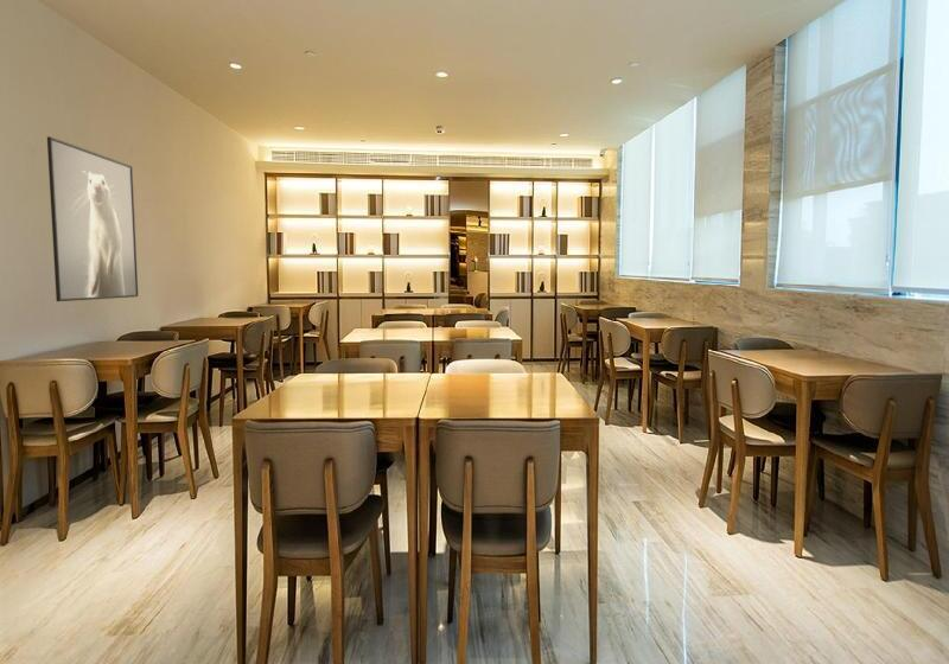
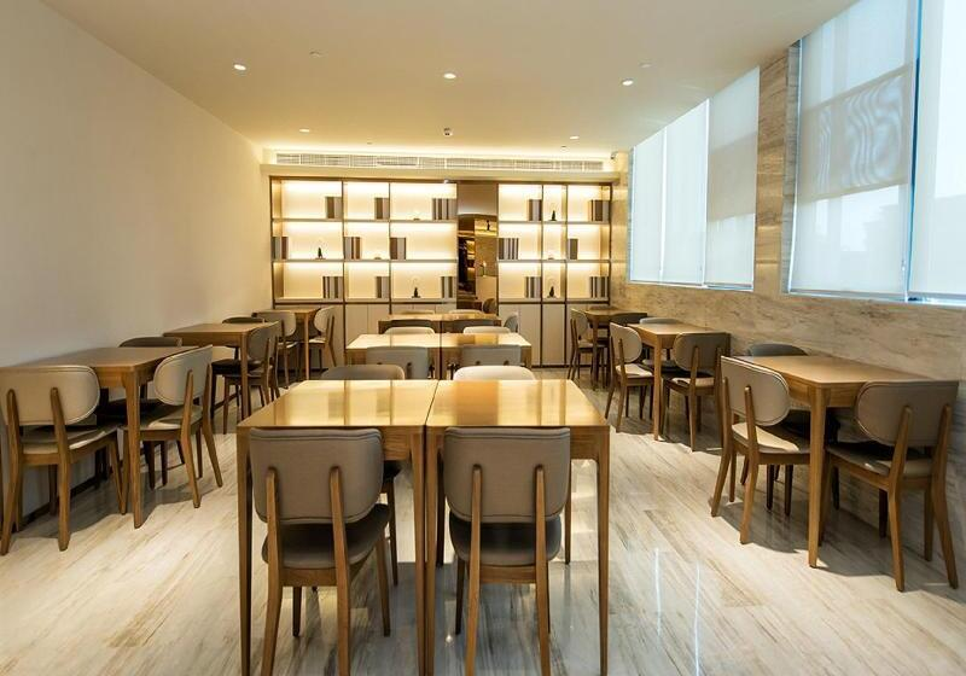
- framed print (97, 226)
